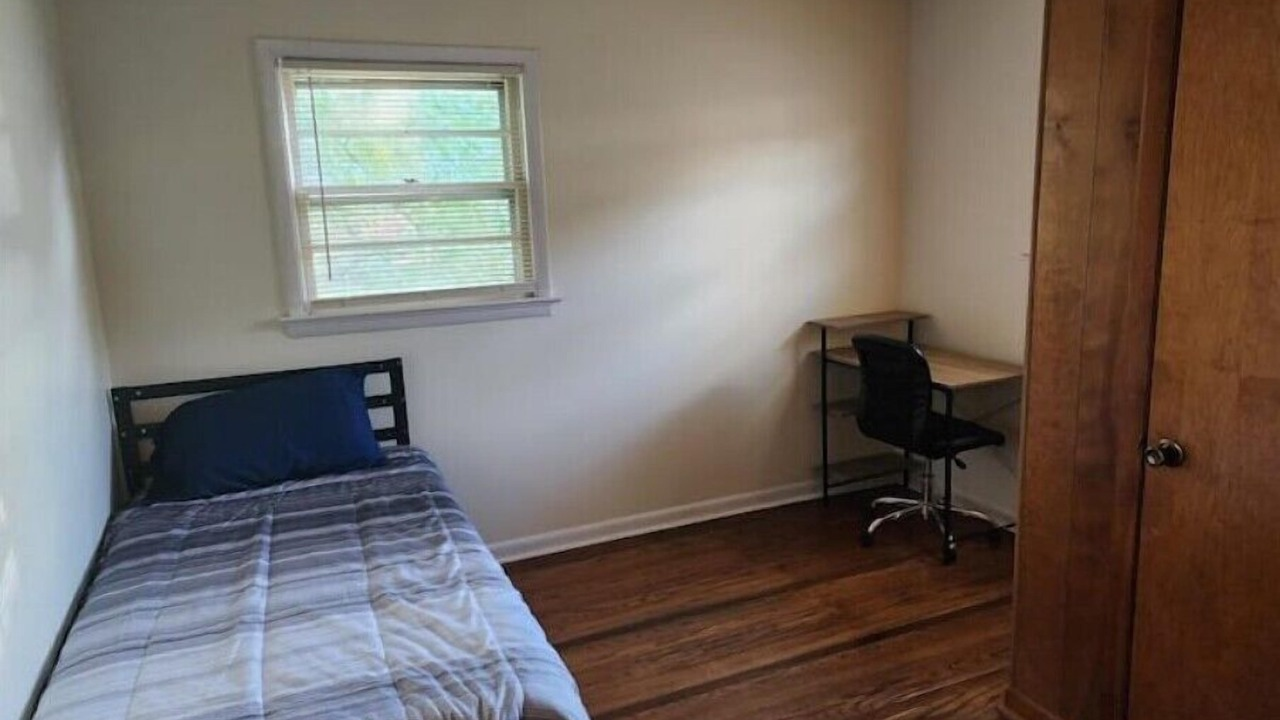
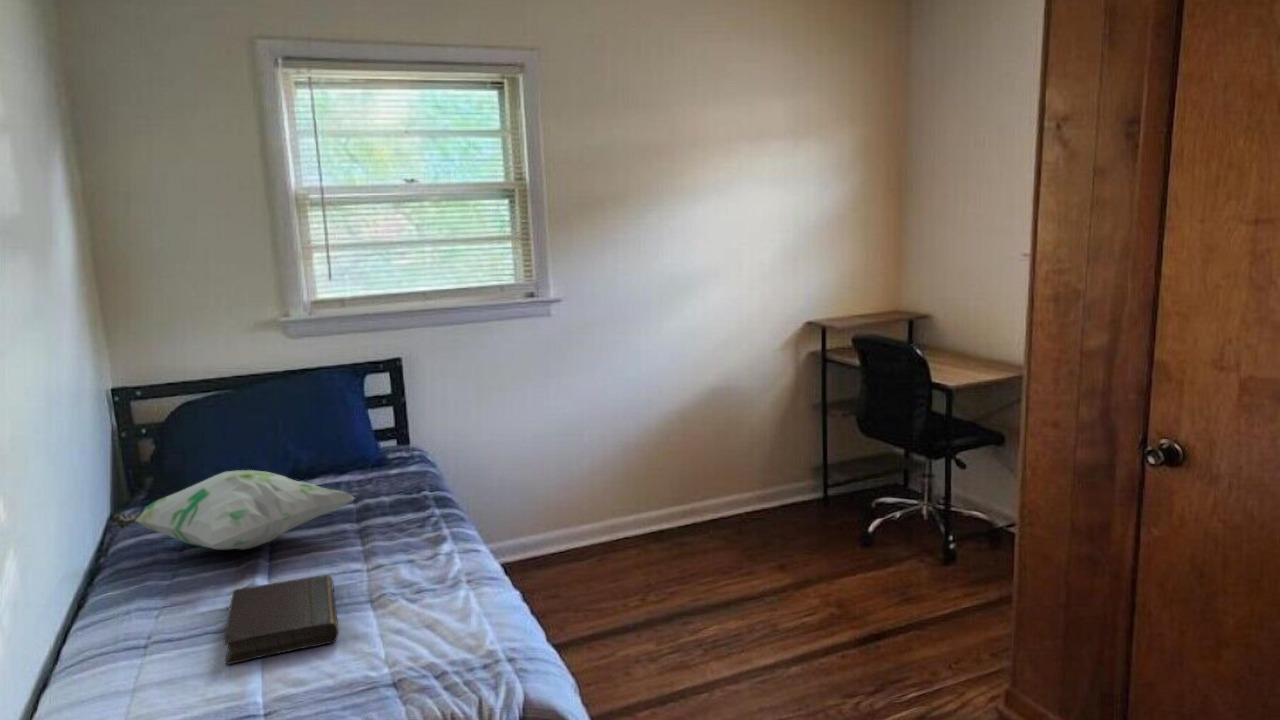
+ decorative pillow (234, 509)
+ book (283, 614)
